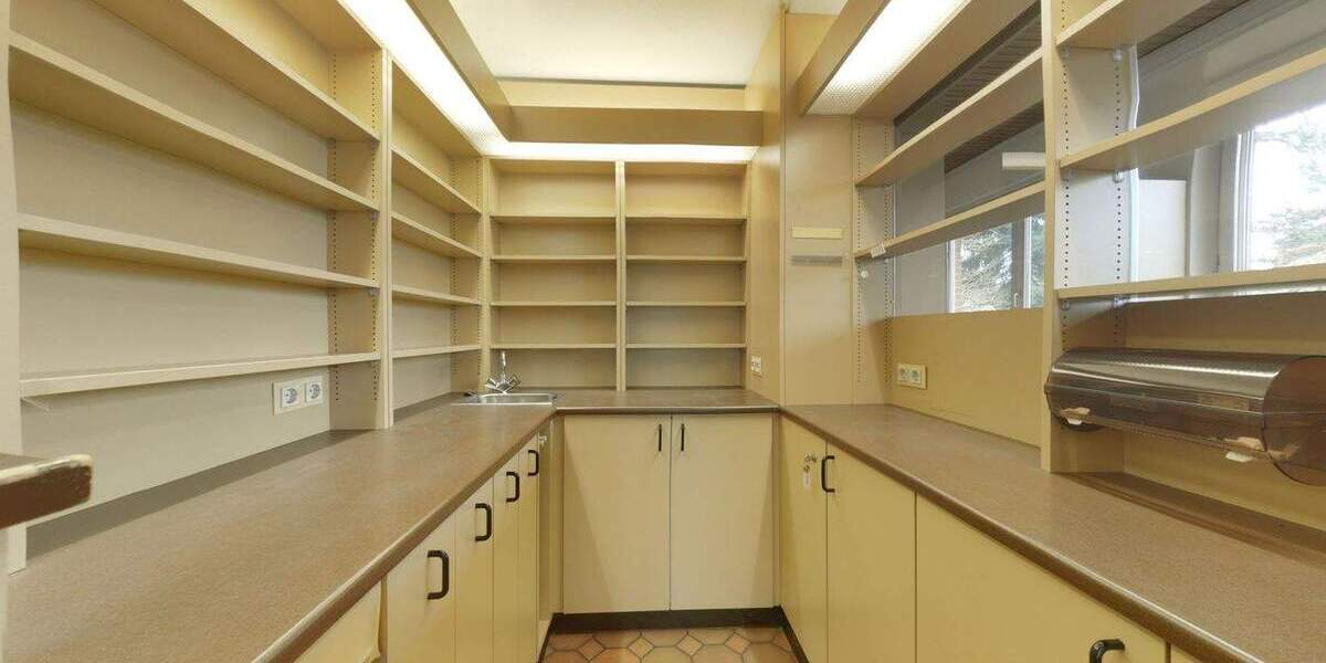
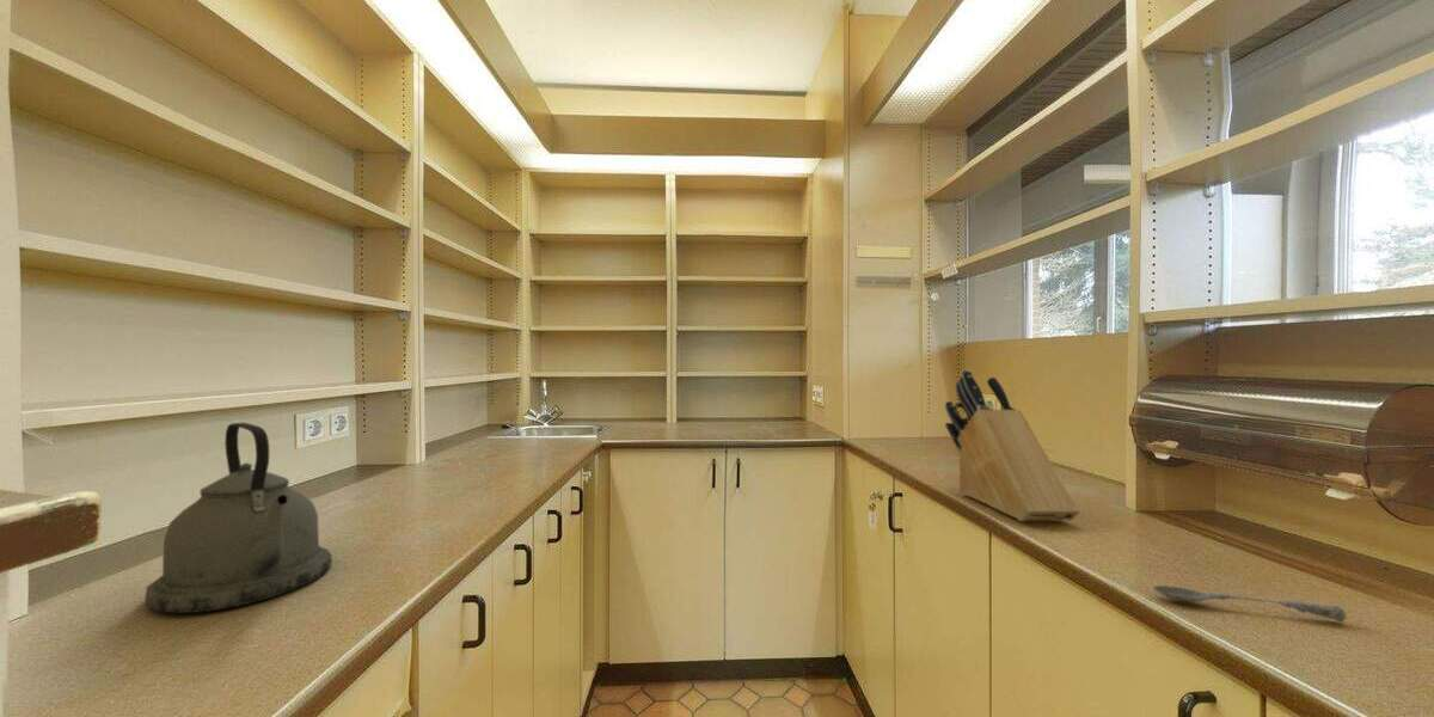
+ soupspoon (1243, 599)
+ knife block (1000, 436)
+ kettle (253, 503)
